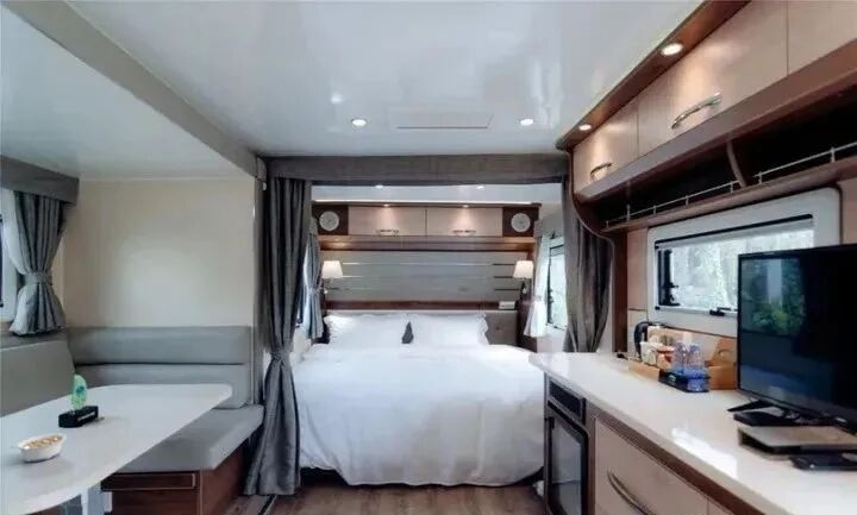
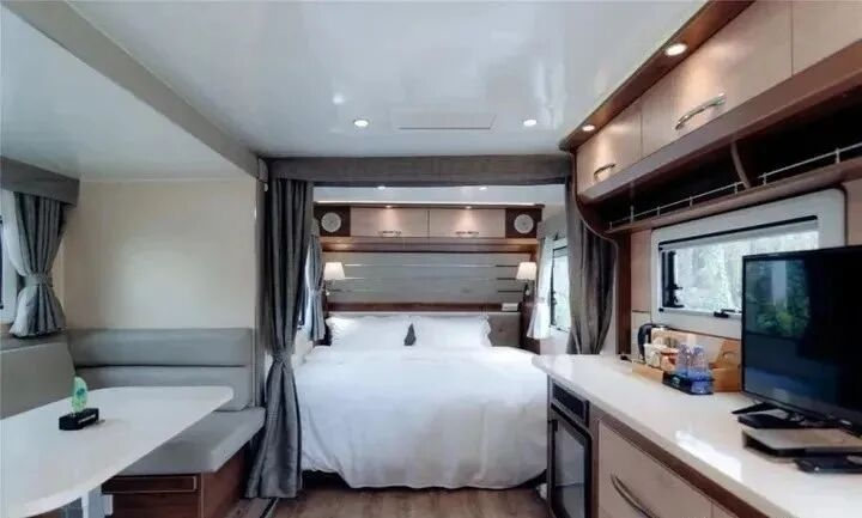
- legume (40, 447)
